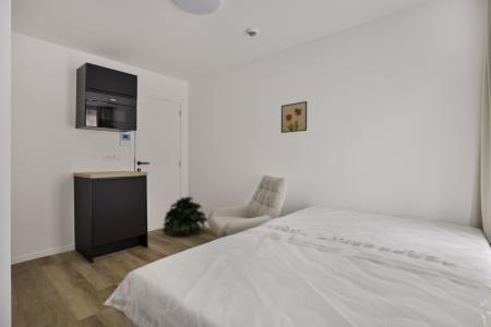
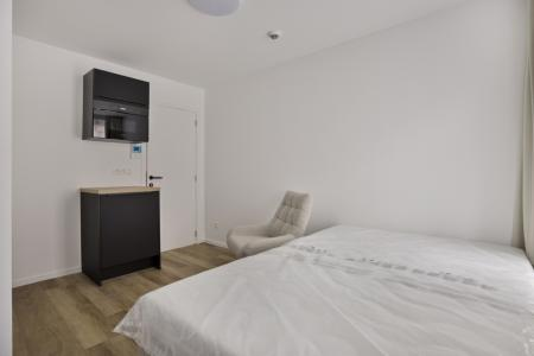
- potted plant (185, 214)
- wall art (294, 118)
